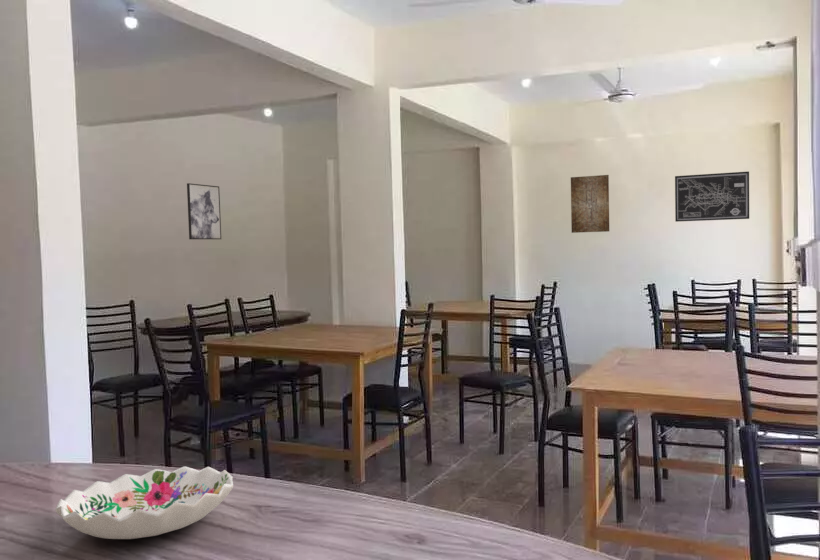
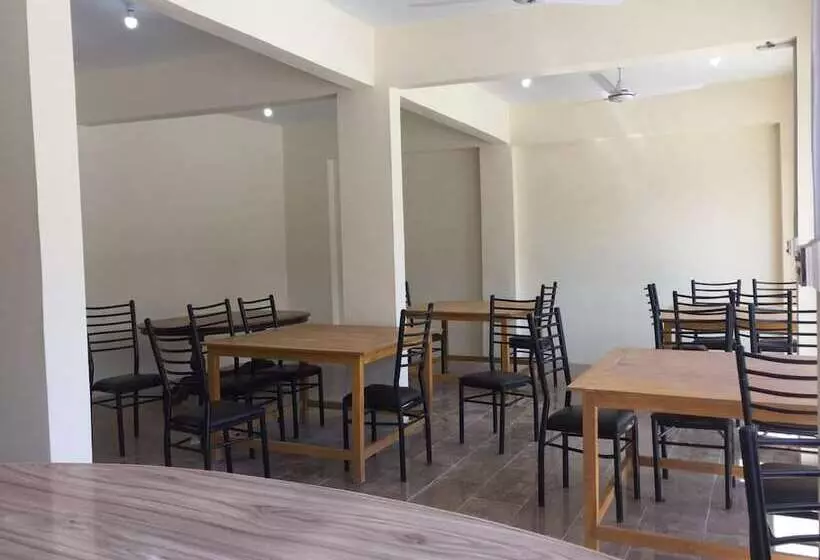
- decorative bowl (149, 503)
- wall art (204, 212)
- wall art (589, 204)
- wall art (711, 197)
